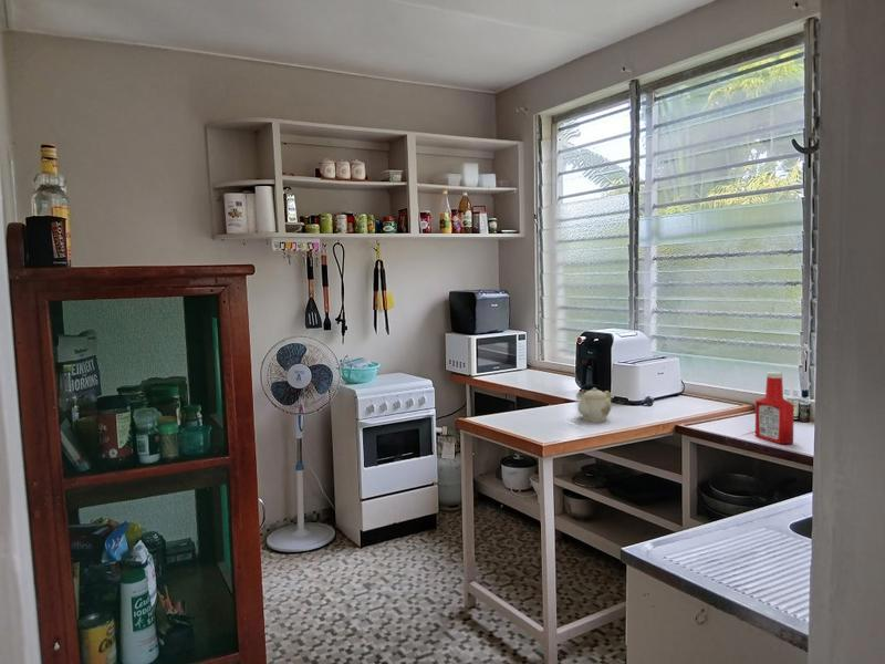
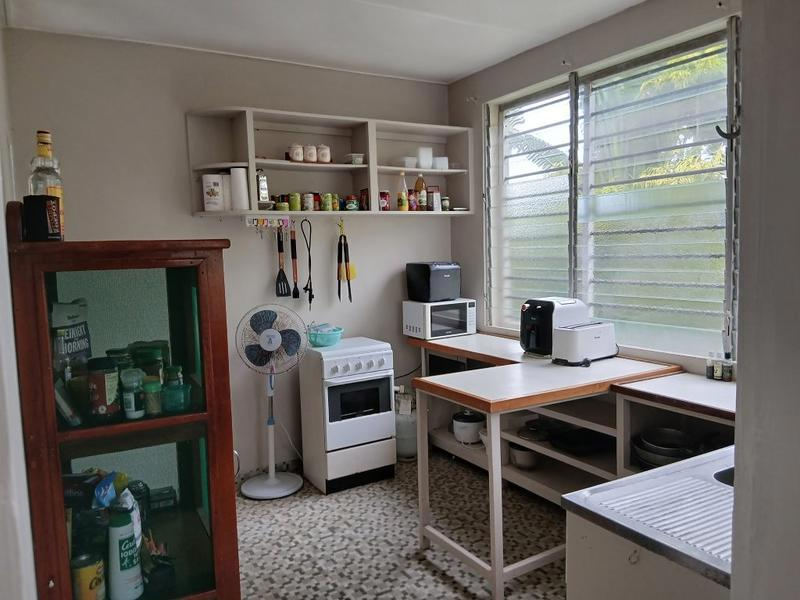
- teapot (595, 403)
- soap bottle (773, 405)
